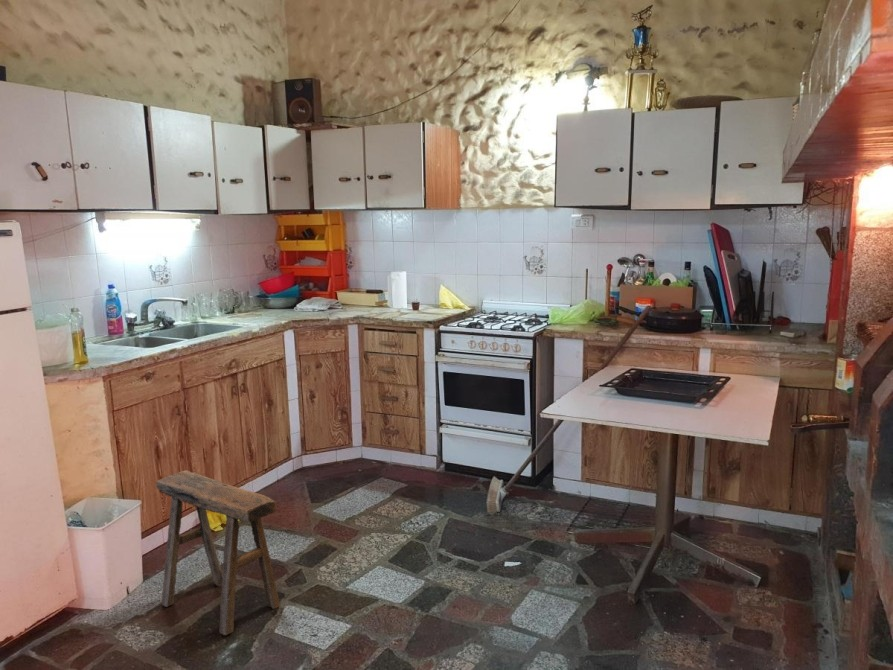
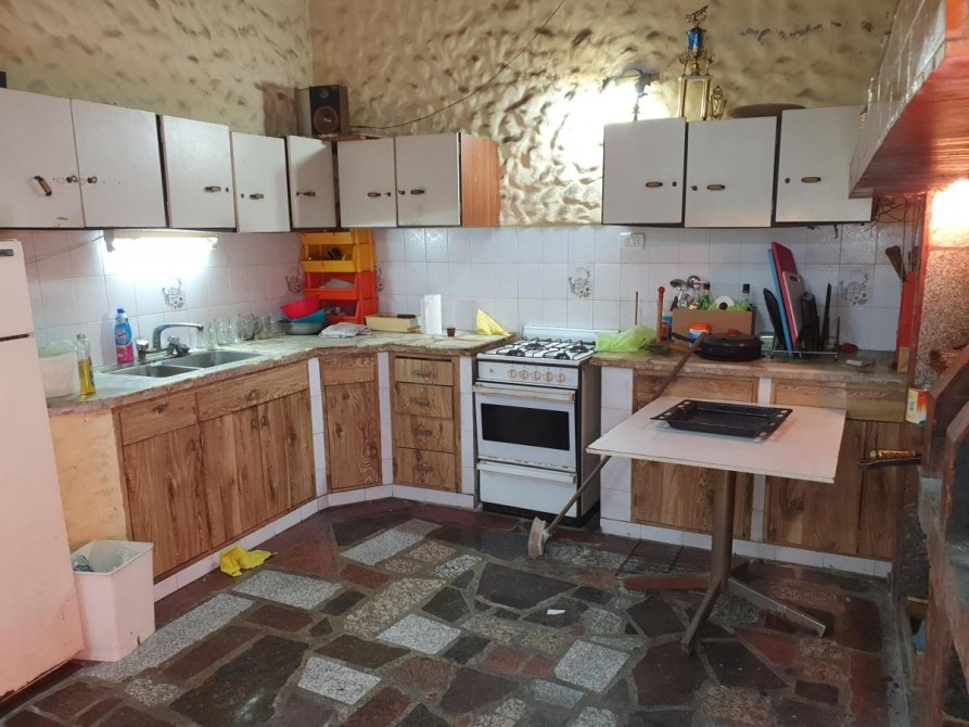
- stool (215, 549)
